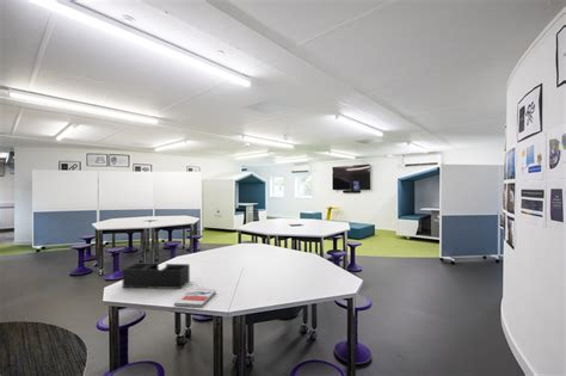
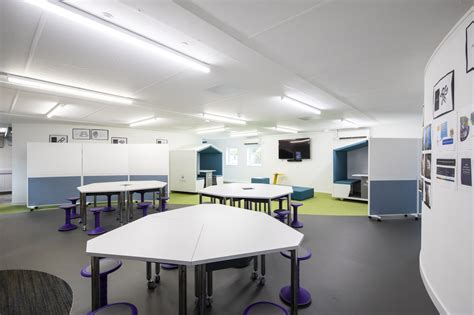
- book (196, 297)
- desk organizer (156, 275)
